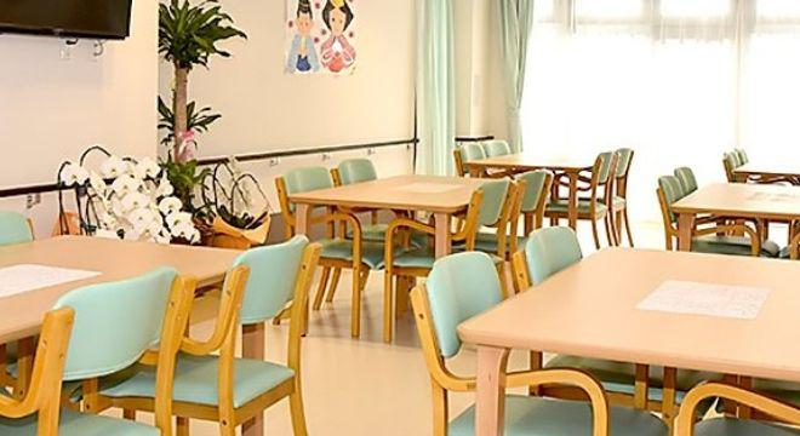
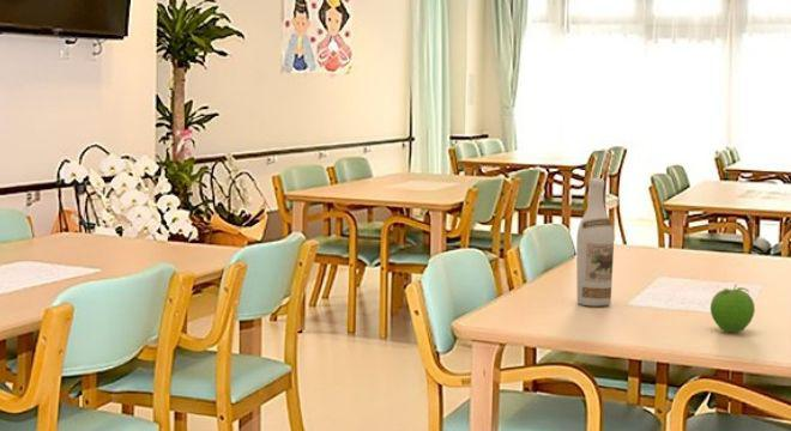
+ fruit (732, 308)
+ wine bottle (594, 241)
